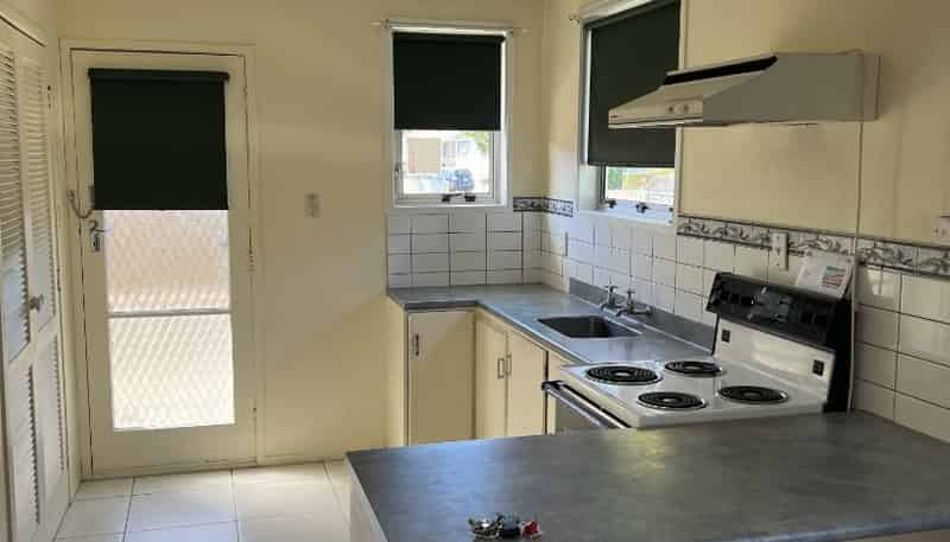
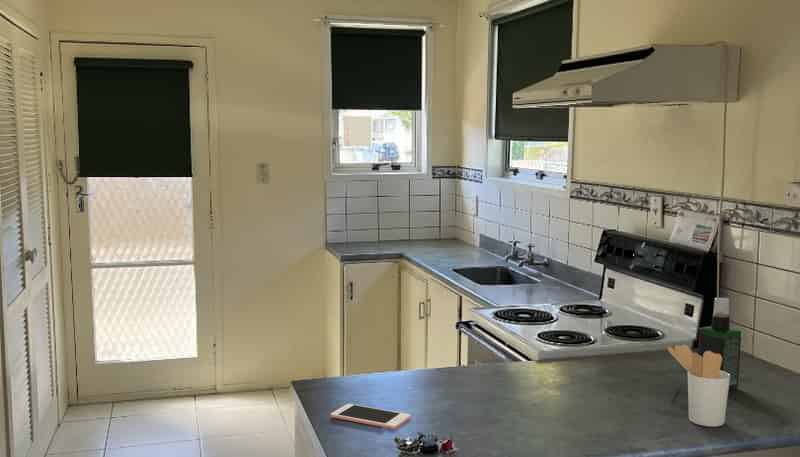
+ cell phone (370, 416)
+ spray bottle (719, 342)
+ utensil holder (698, 383)
